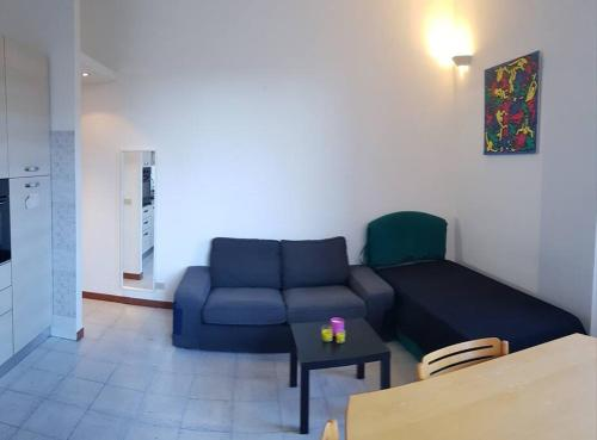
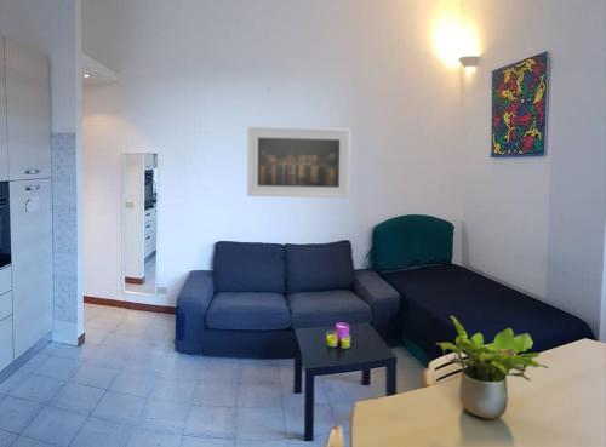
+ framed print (298, 162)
+ potted plant (488, 368)
